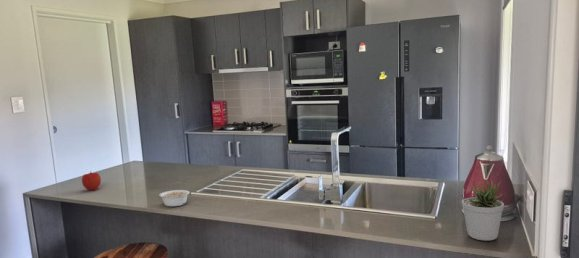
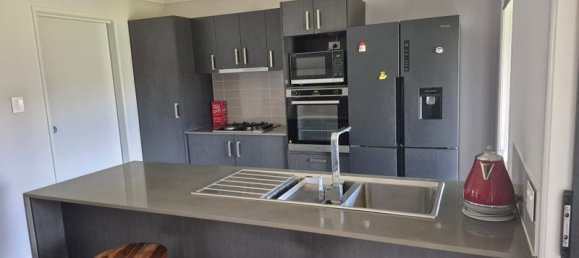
- fruit (91, 180)
- legume (175, 197)
- potted plant (482, 207)
